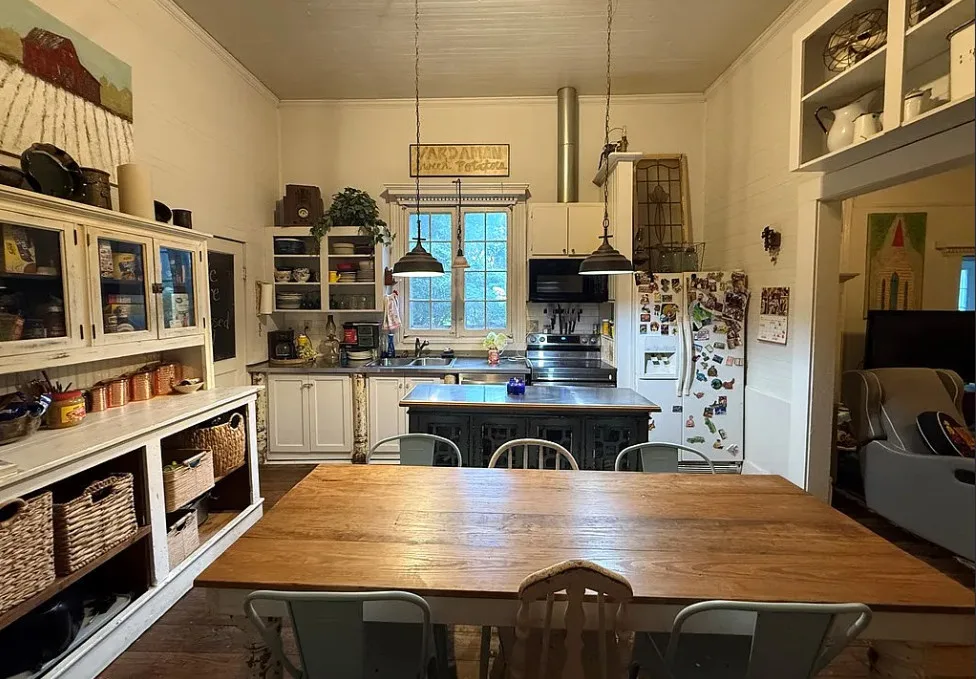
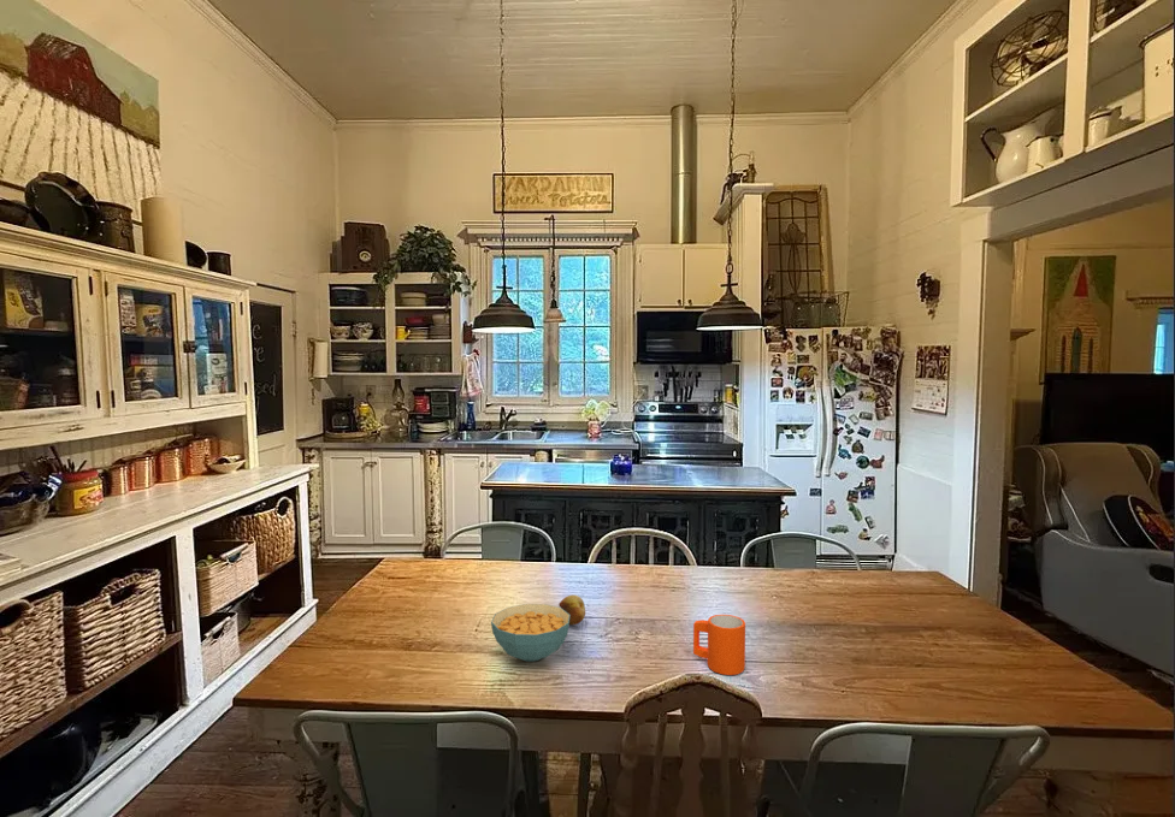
+ fruit (572, 609)
+ cereal bowl (531, 637)
+ mug (719, 644)
